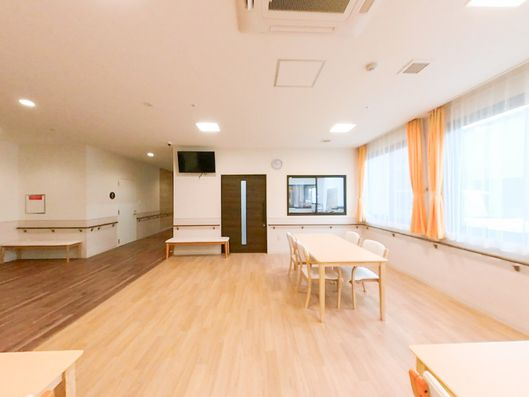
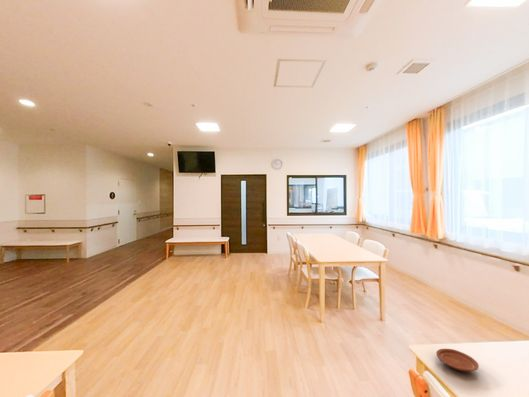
+ plate (456, 361)
